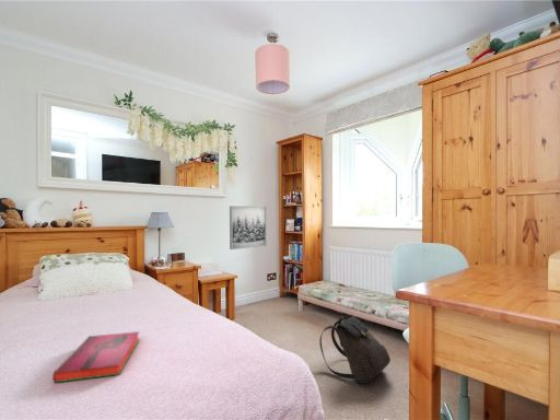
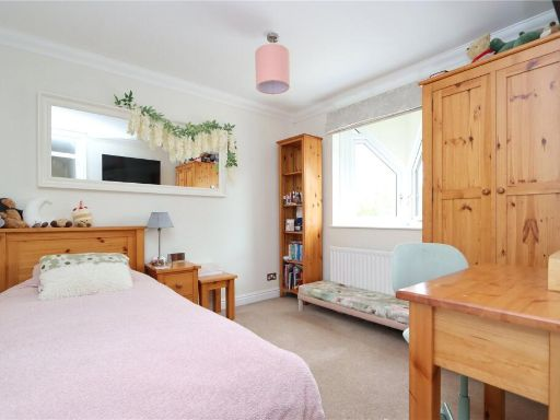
- hardback book (102, 353)
- wall art (248, 226)
- backpack (353, 345)
